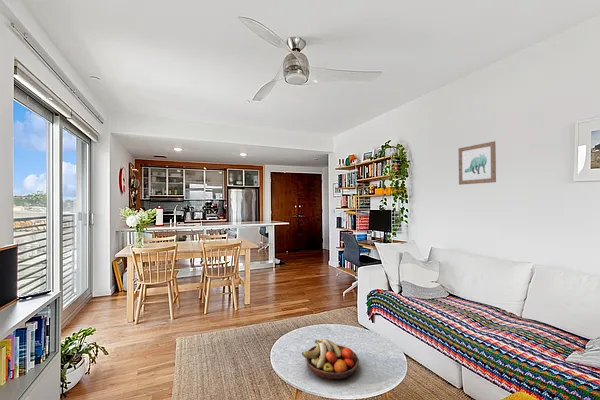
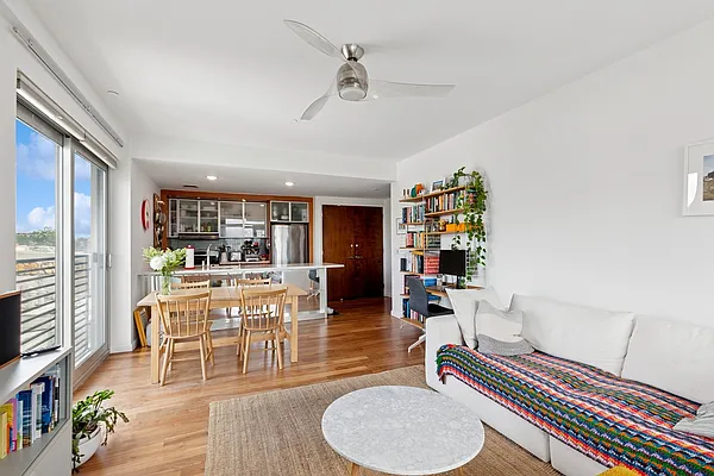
- wall art (476, 164)
- fruit bowl (331, 355)
